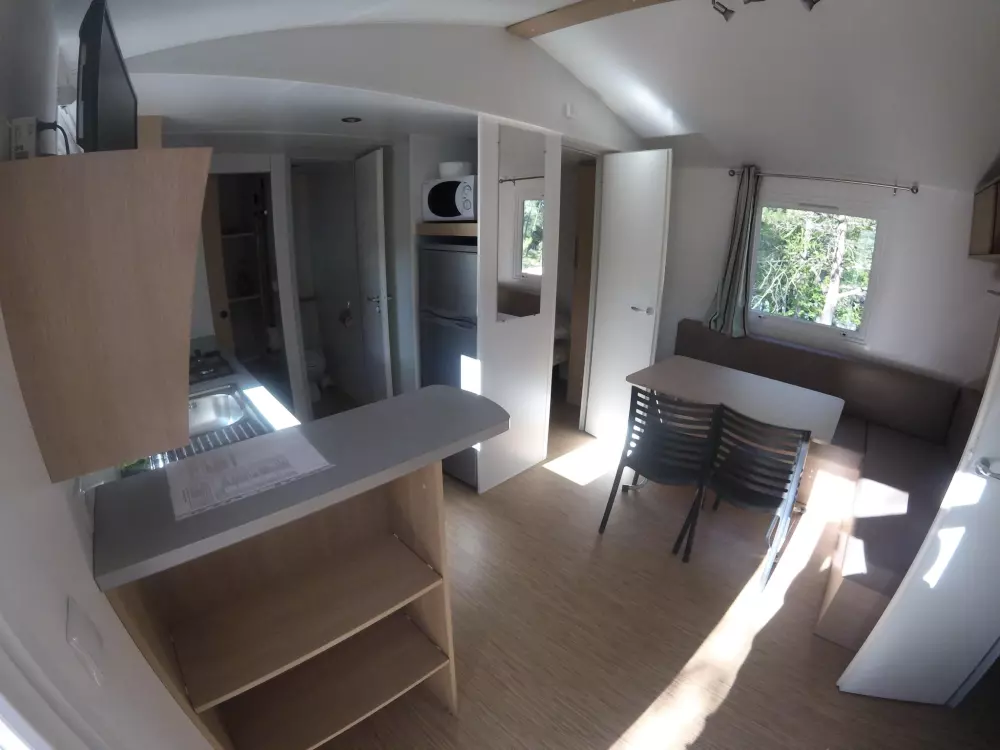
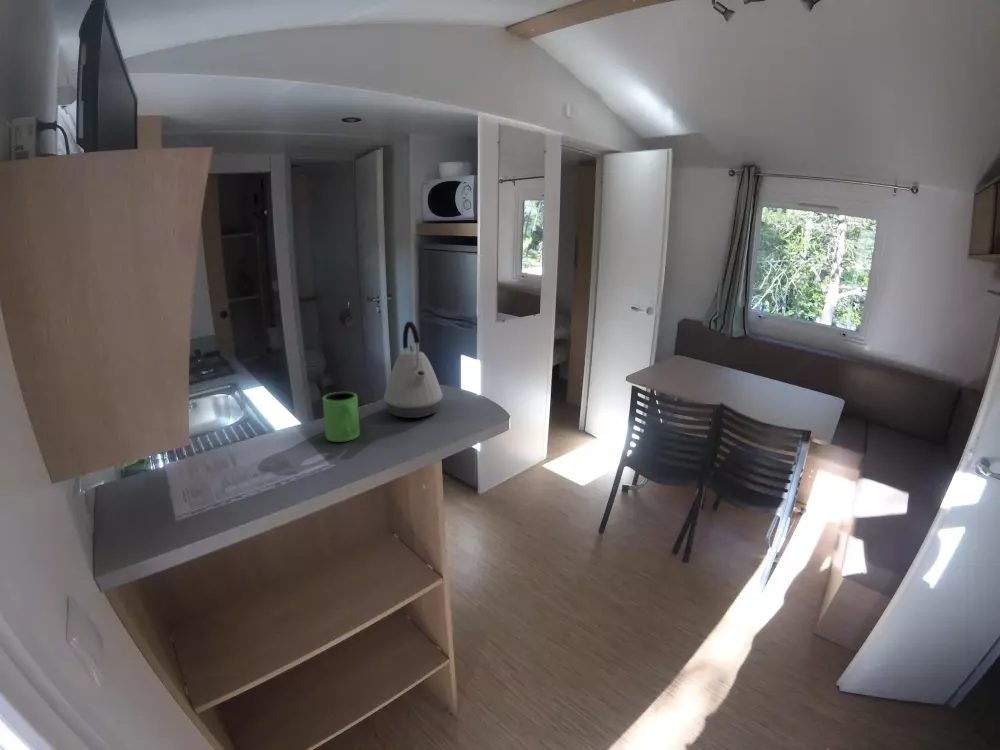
+ kettle (412, 367)
+ mug (344, 418)
